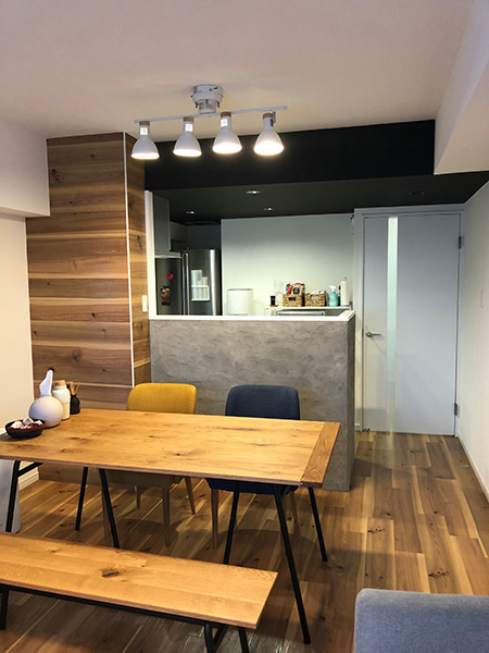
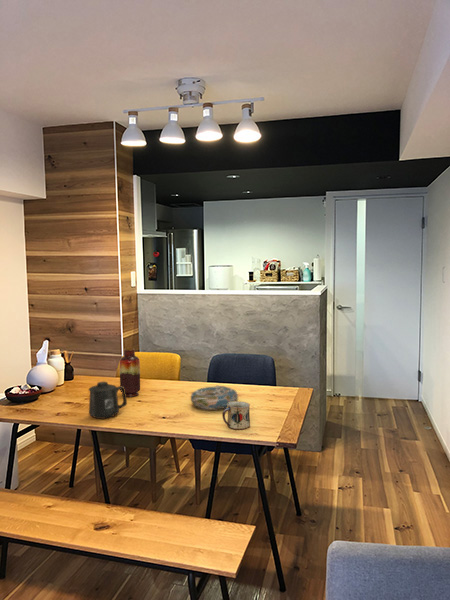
+ mug (105, 398)
+ mug (237, 415)
+ decorative bowl (214, 397)
+ vase (129, 372)
